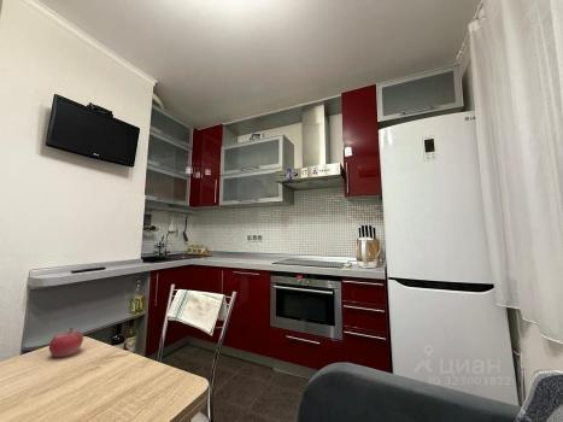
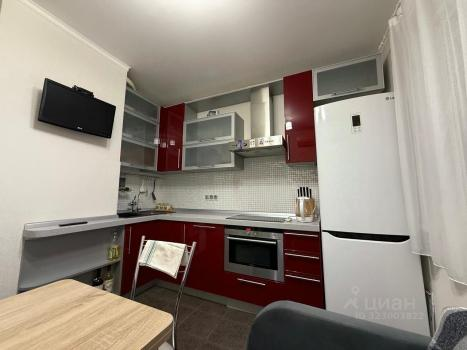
- fruit (66, 340)
